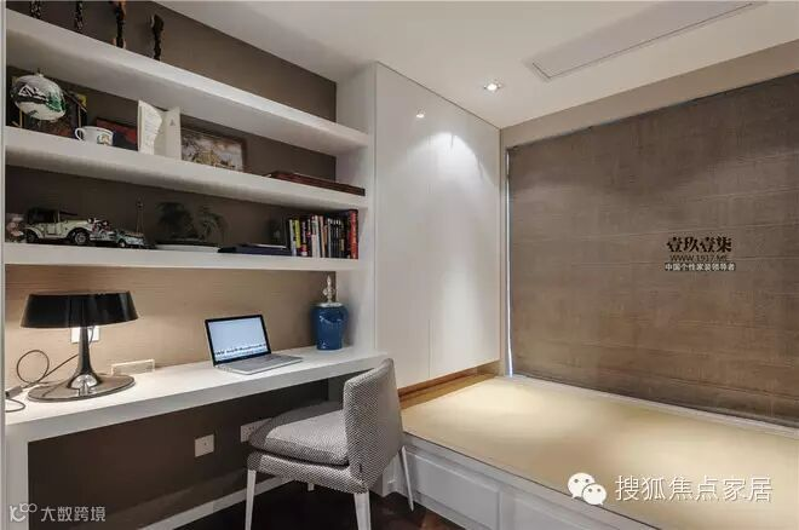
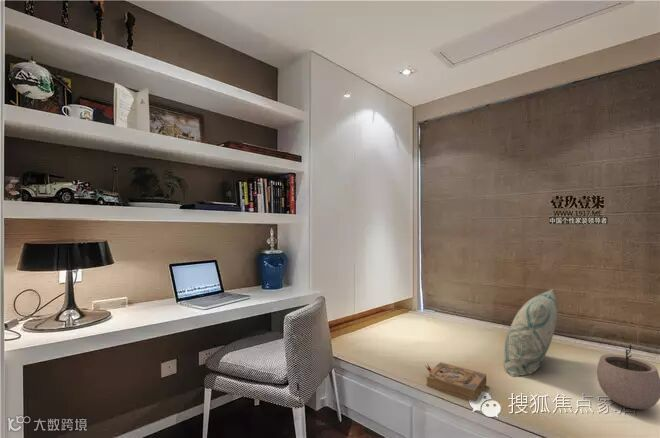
+ book (452, 377)
+ decorative pillow (530, 329)
+ plant pot (627, 374)
